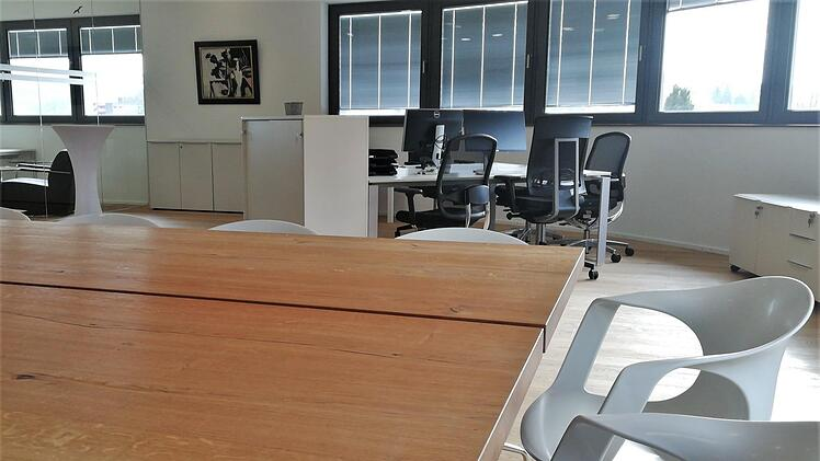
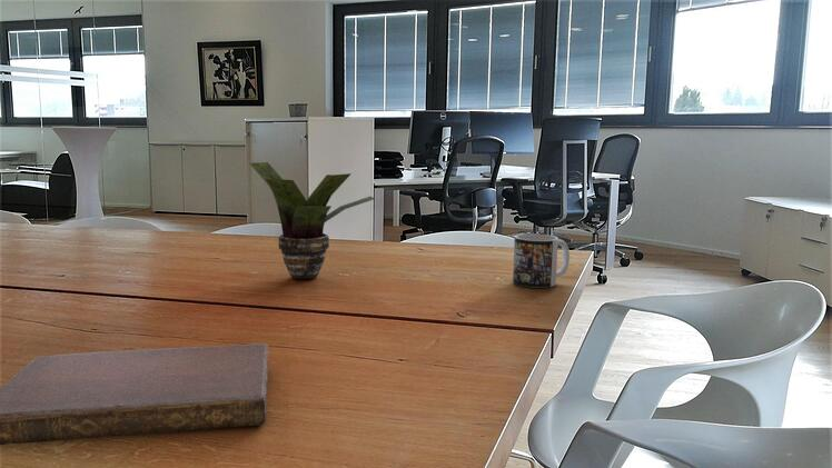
+ notebook (140, 387)
+ potted plant (301, 221)
+ mug (543, 259)
